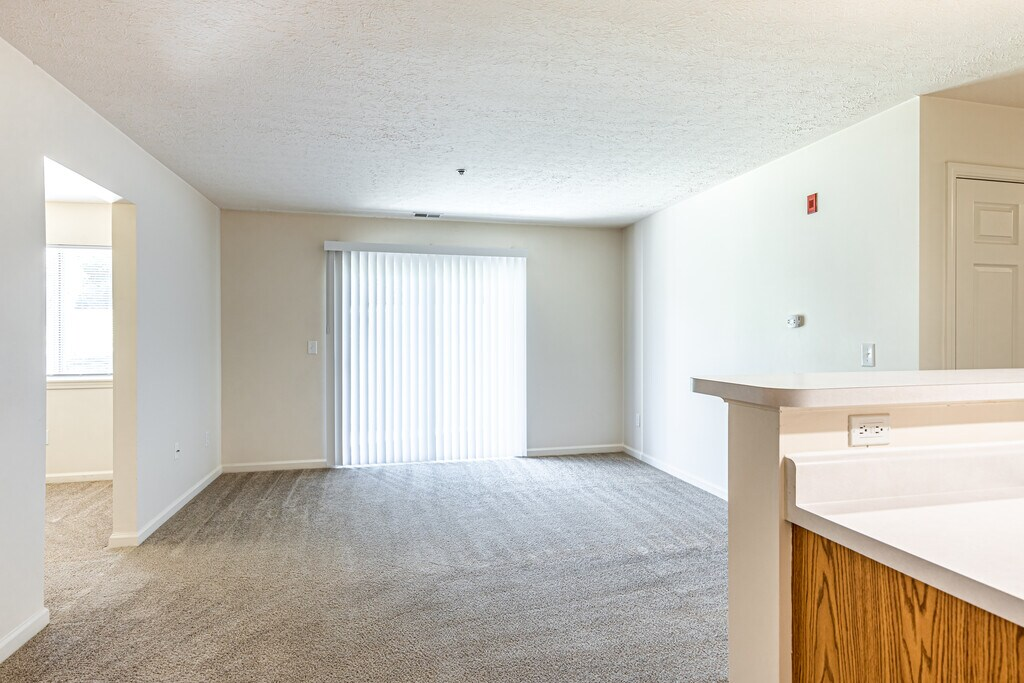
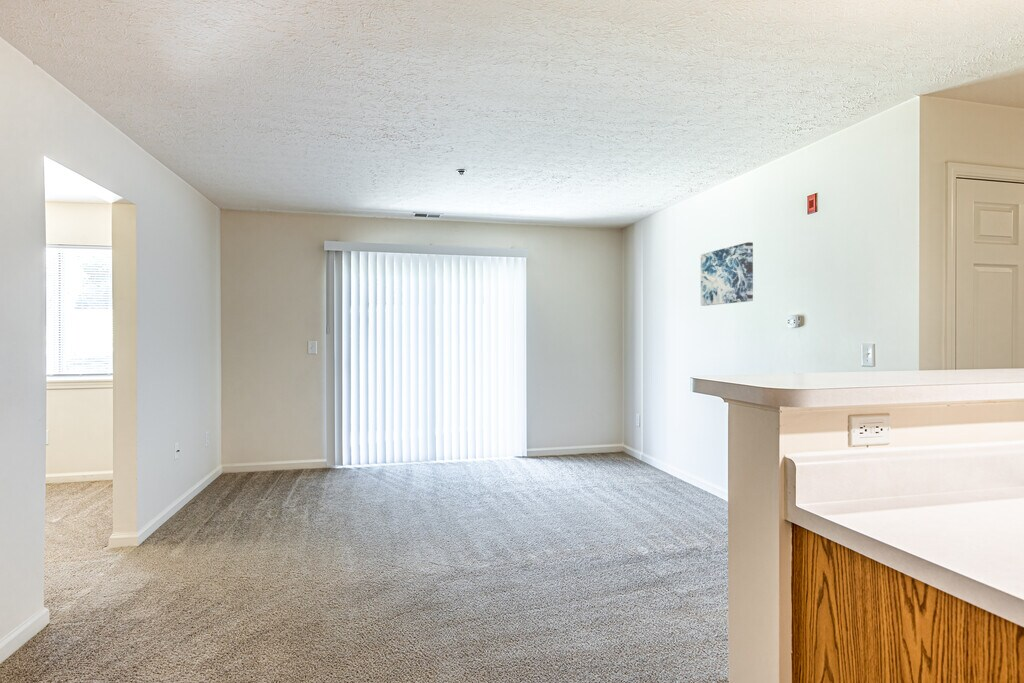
+ wall art (725, 276)
